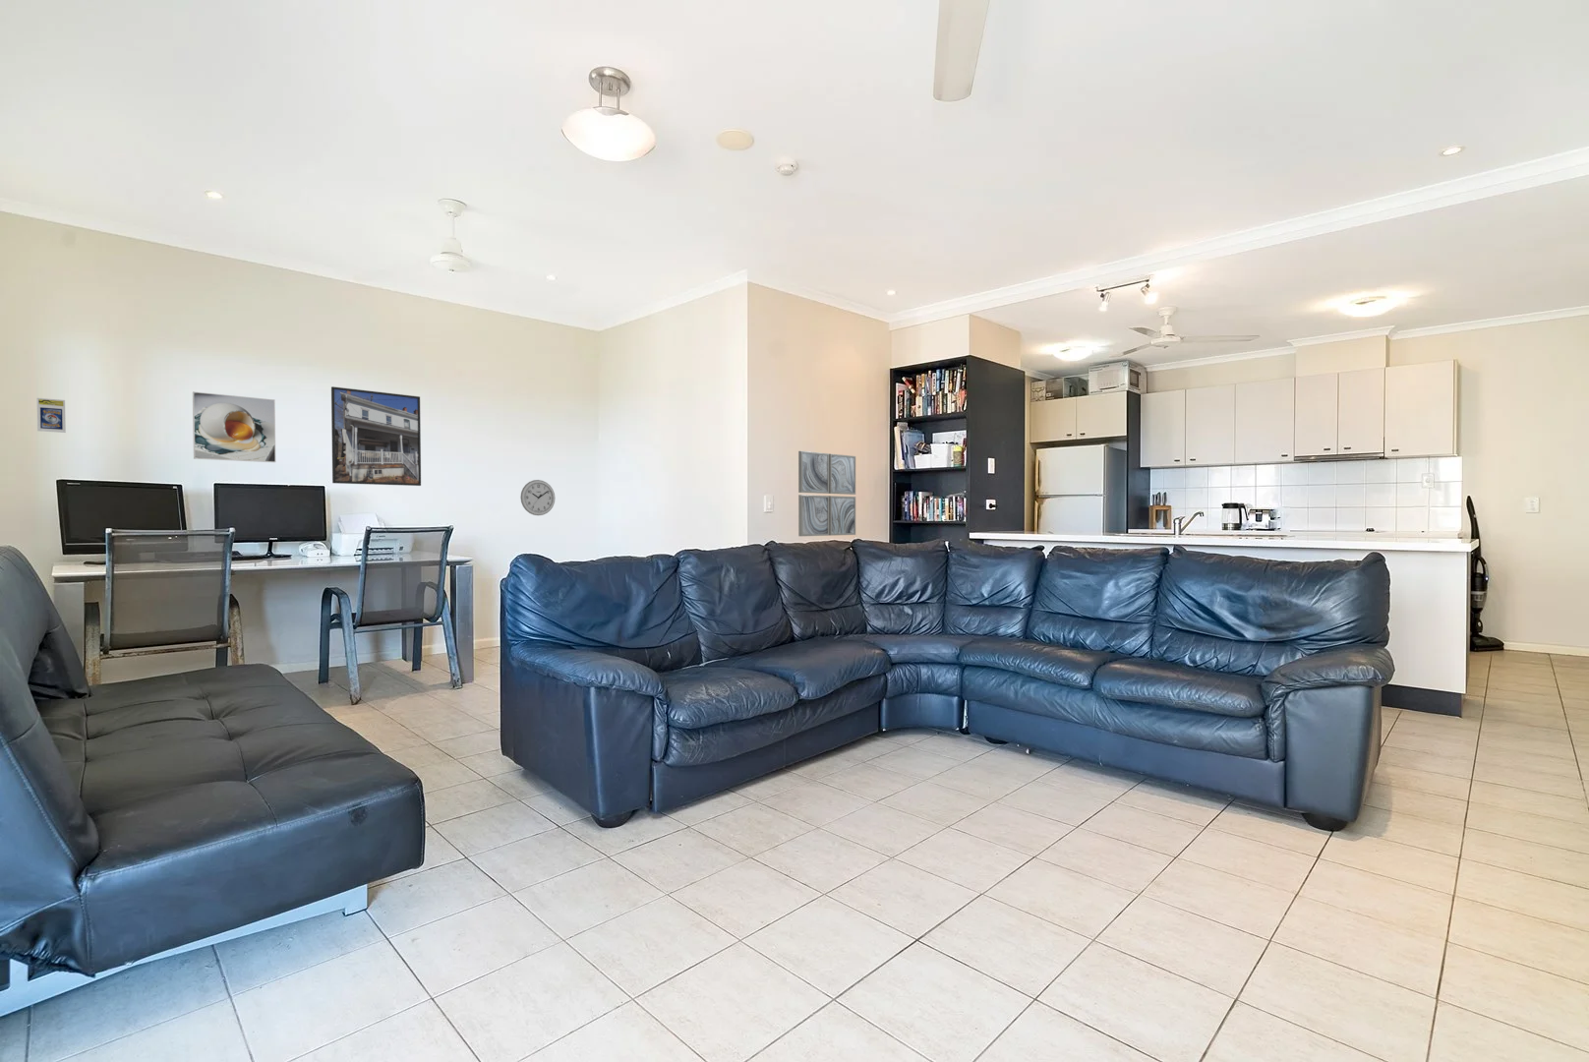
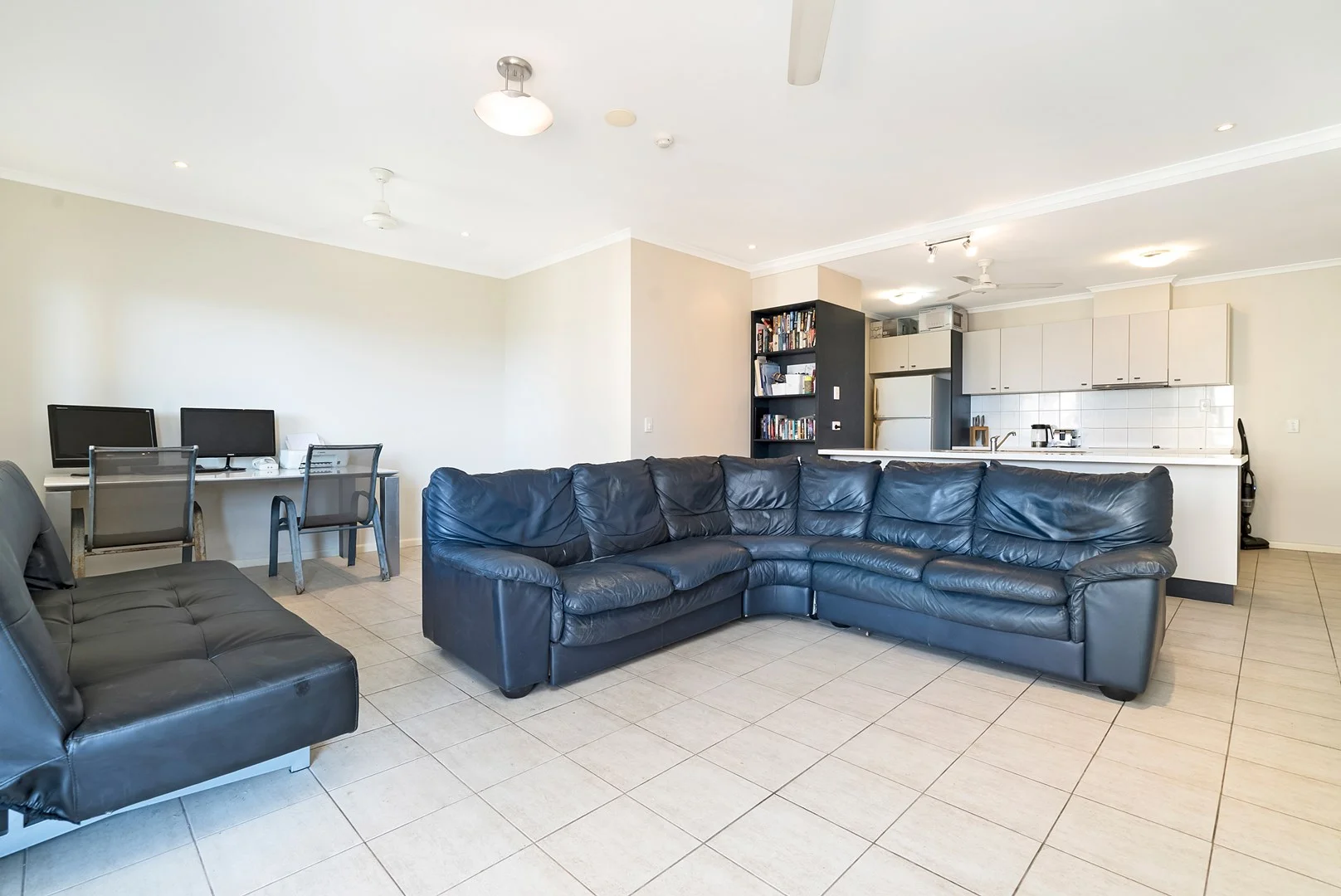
- trading card display case (51, 415)
- wall art (828, 495)
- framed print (235, 428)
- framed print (378, 437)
- wall clock (538, 498)
